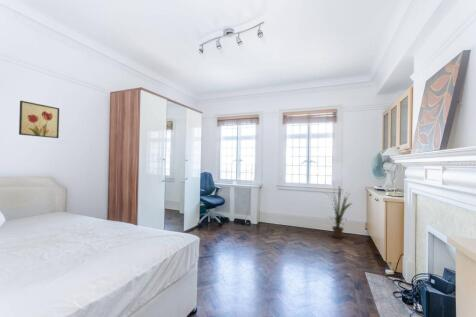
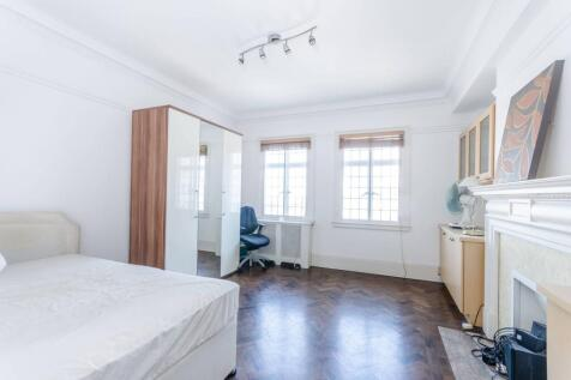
- wall art (40, 120)
- house plant (336, 211)
